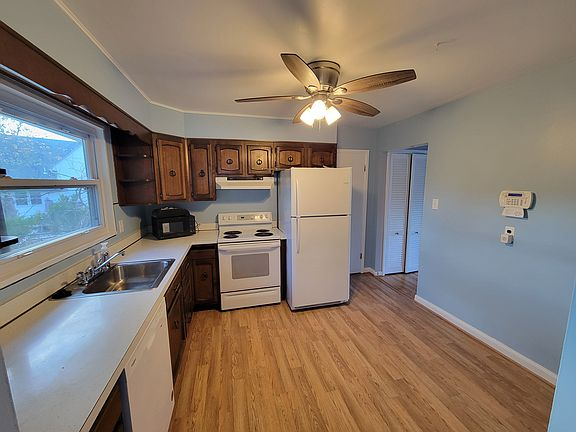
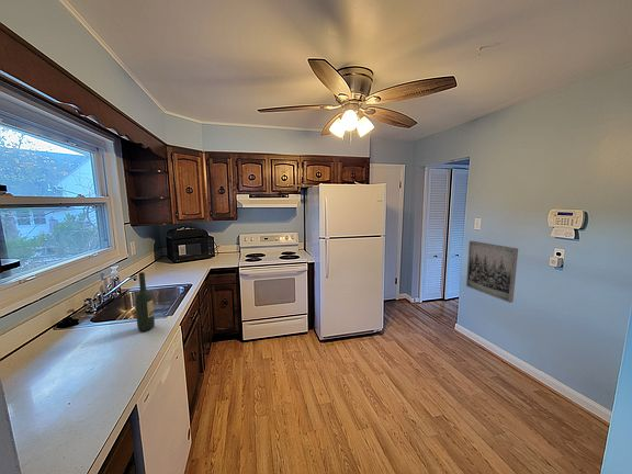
+ wine bottle (144, 301)
+ wall art (489, 269)
